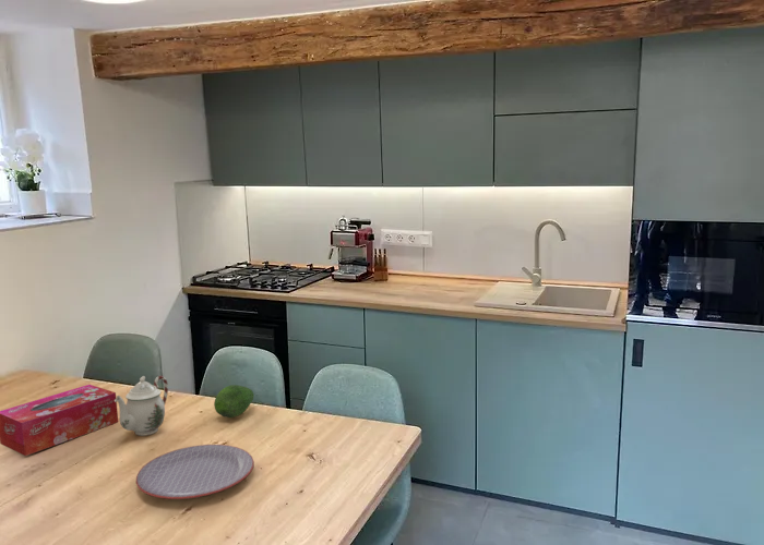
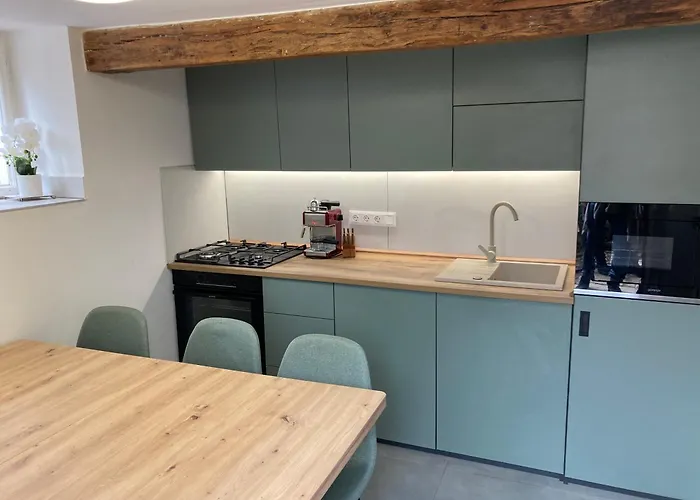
- teapot (143, 404)
- plate (196, 472)
- fruit (235, 399)
- tissue box (59, 416)
